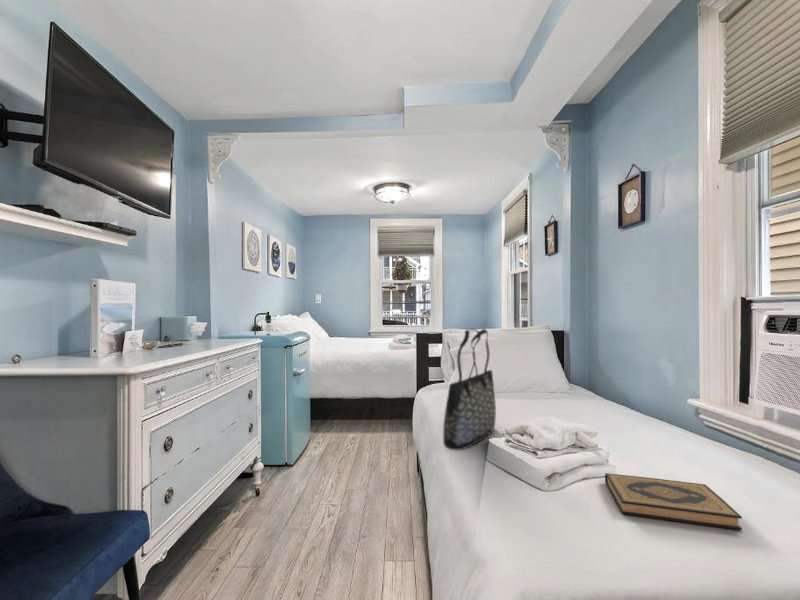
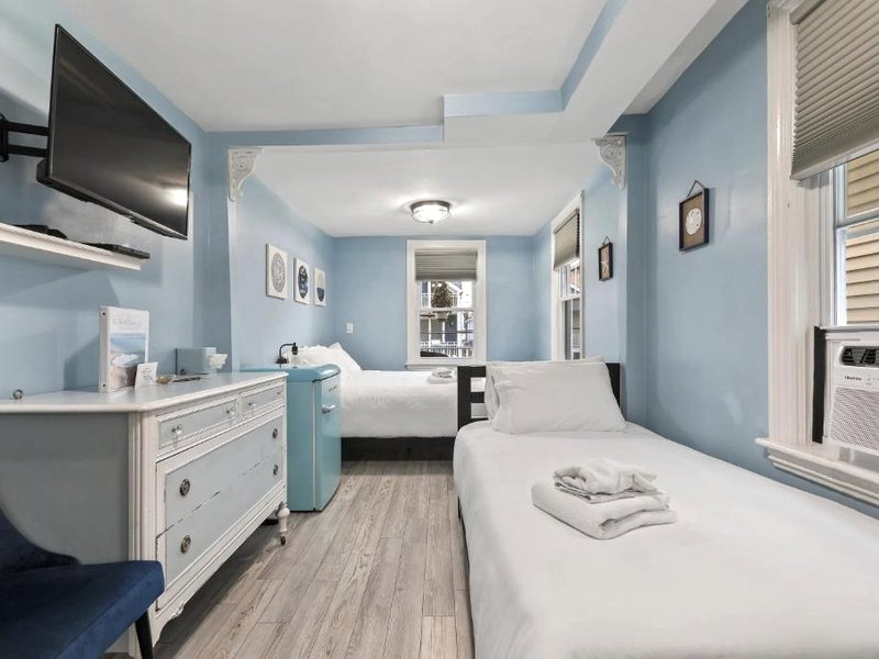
- tote bag (472, 383)
- hardback book (665, 497)
